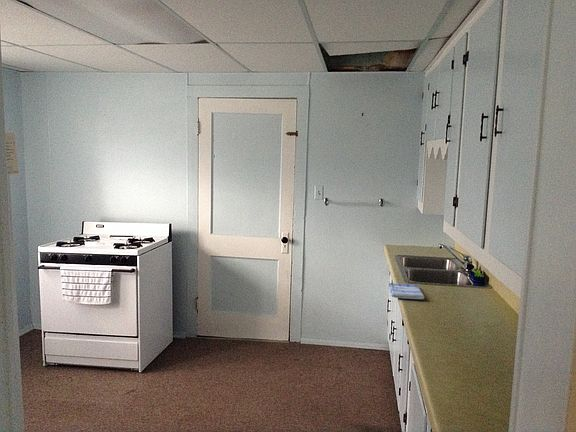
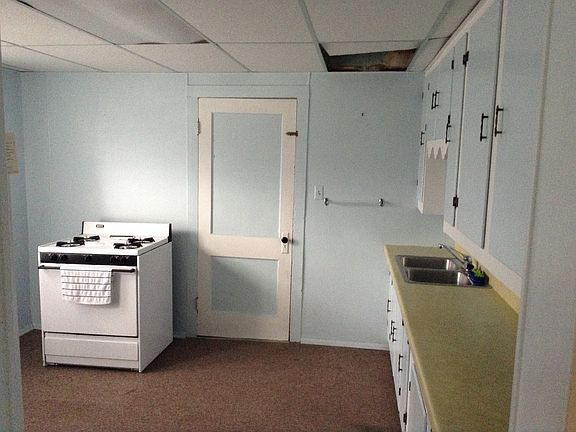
- dish towel (405, 290)
